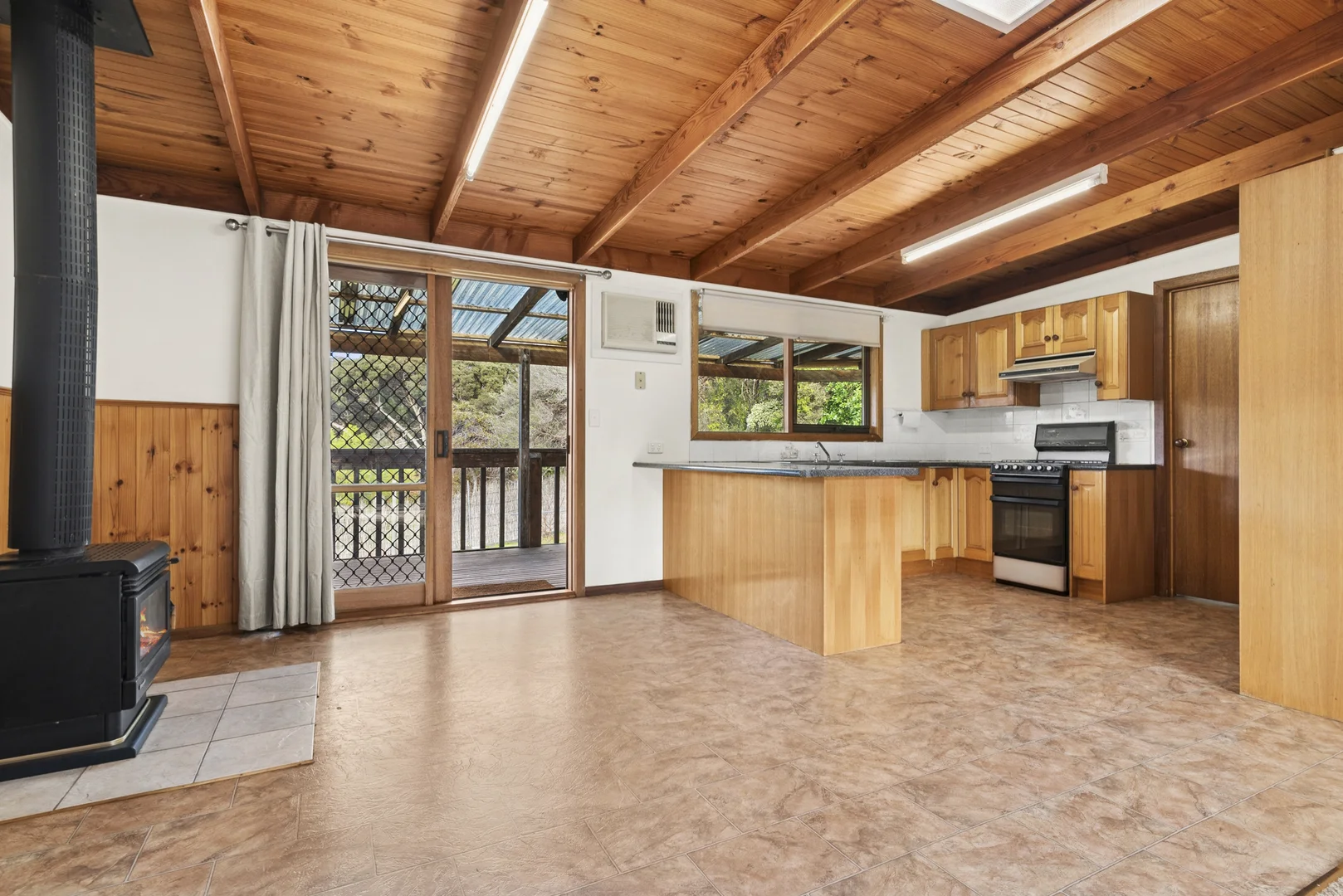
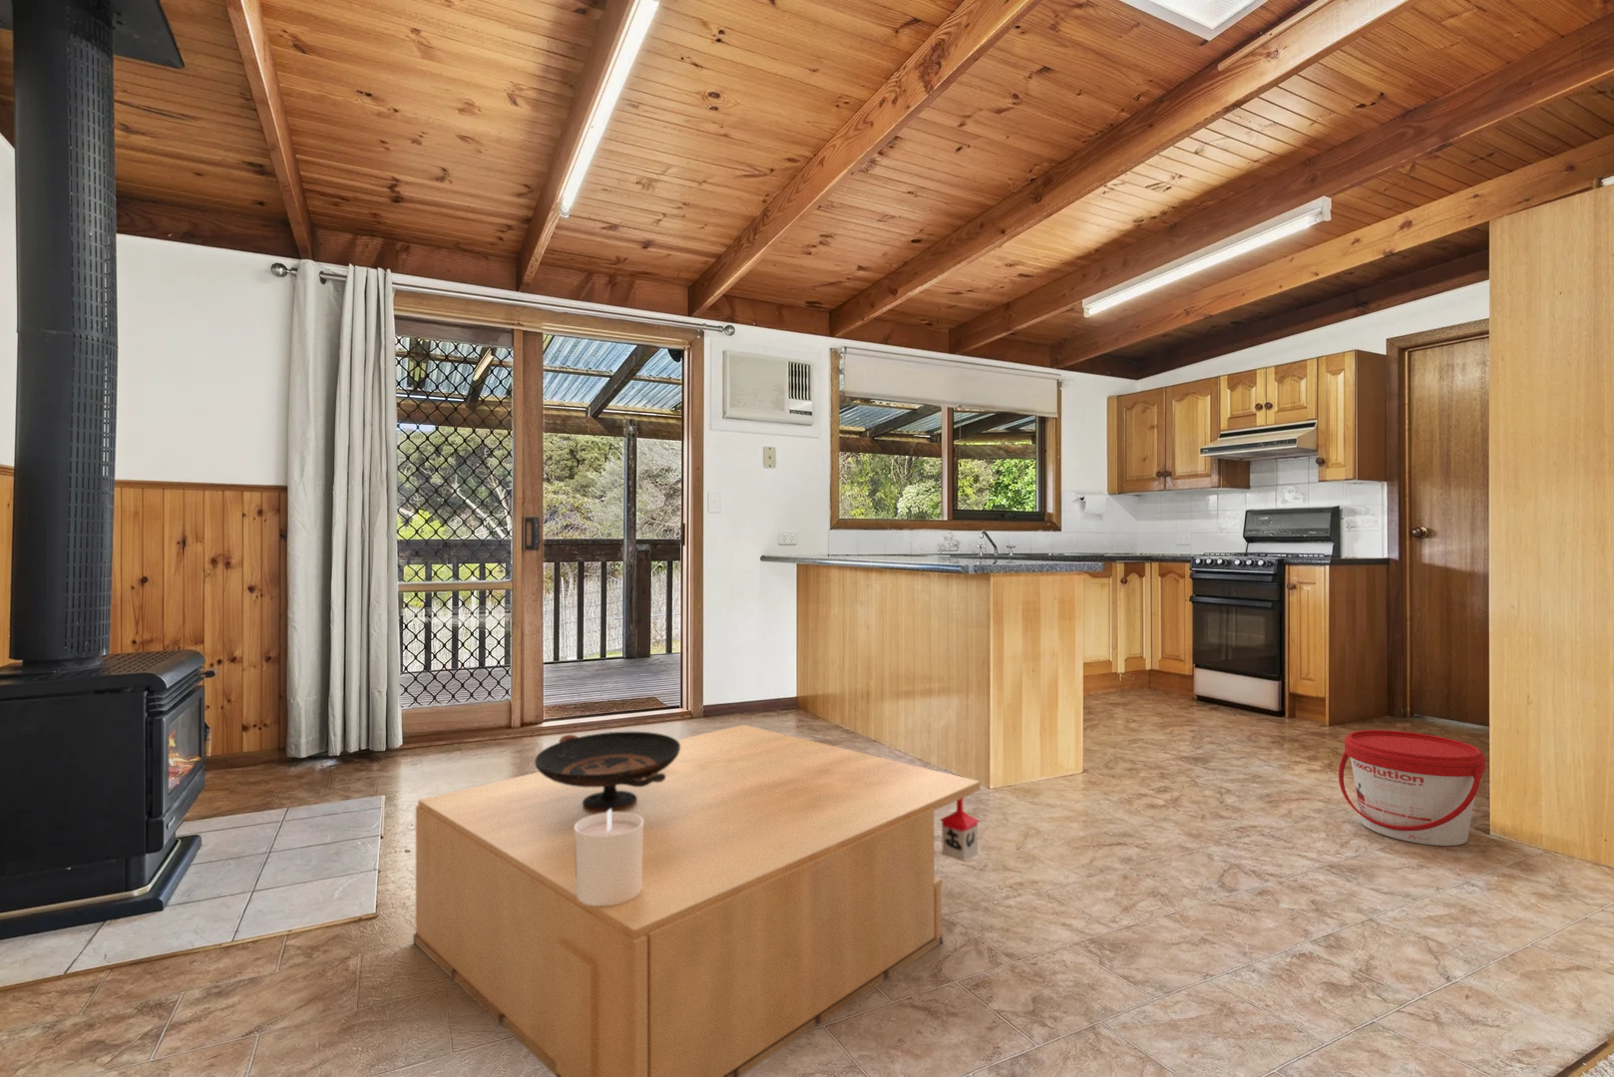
+ coffee table (708, 859)
+ bucket (1412, 786)
+ decorative bowl (608, 774)
+ candle (608, 850)
